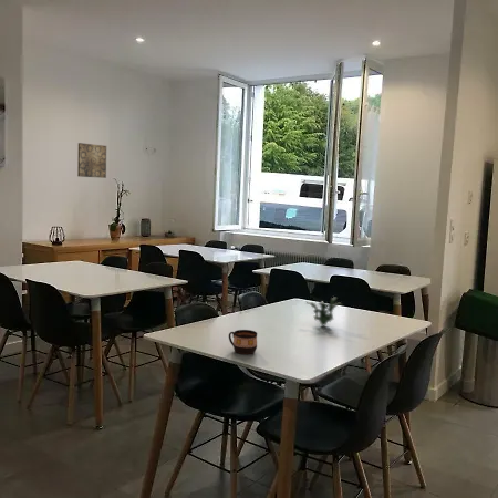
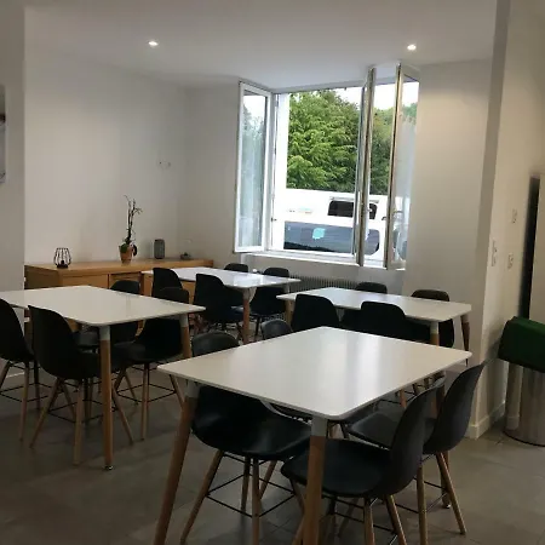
- cup (243, 341)
- wall art (92, 160)
- succulent plant (324, 310)
